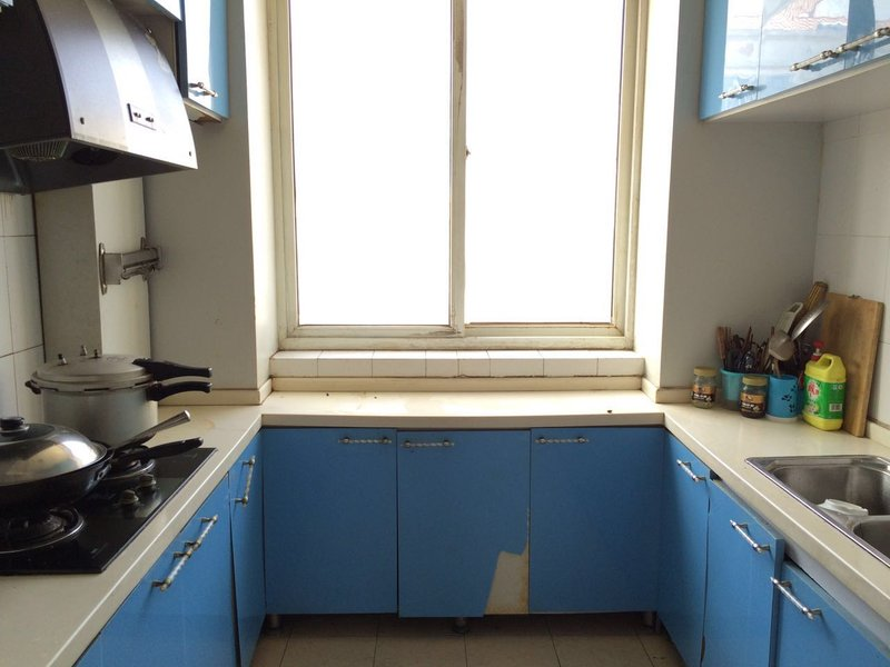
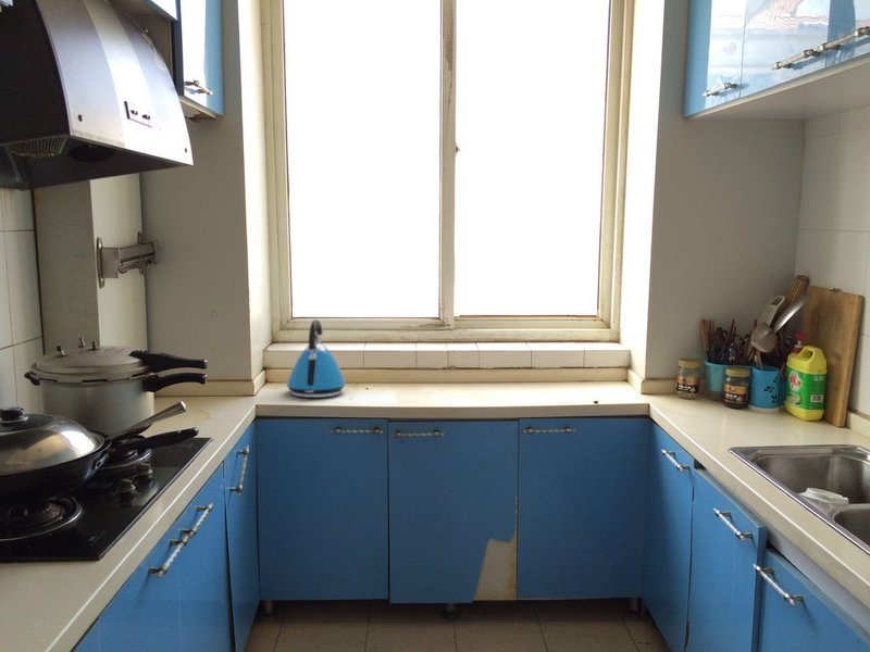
+ kettle (315, 356)
